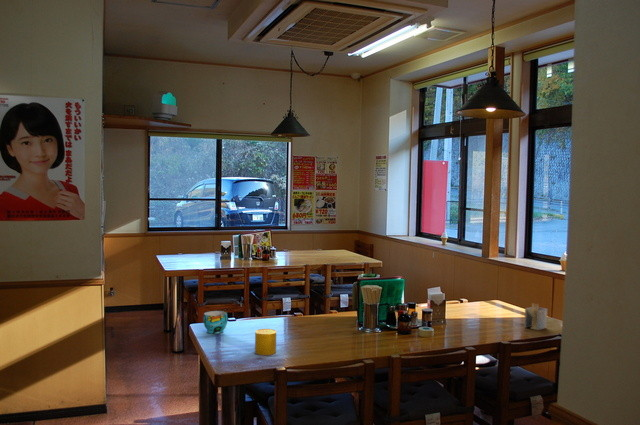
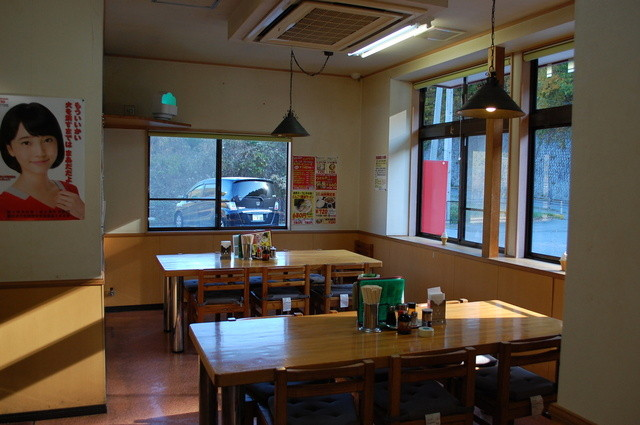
- cup (215, 322)
- cup (265, 341)
- napkin holder (536, 314)
